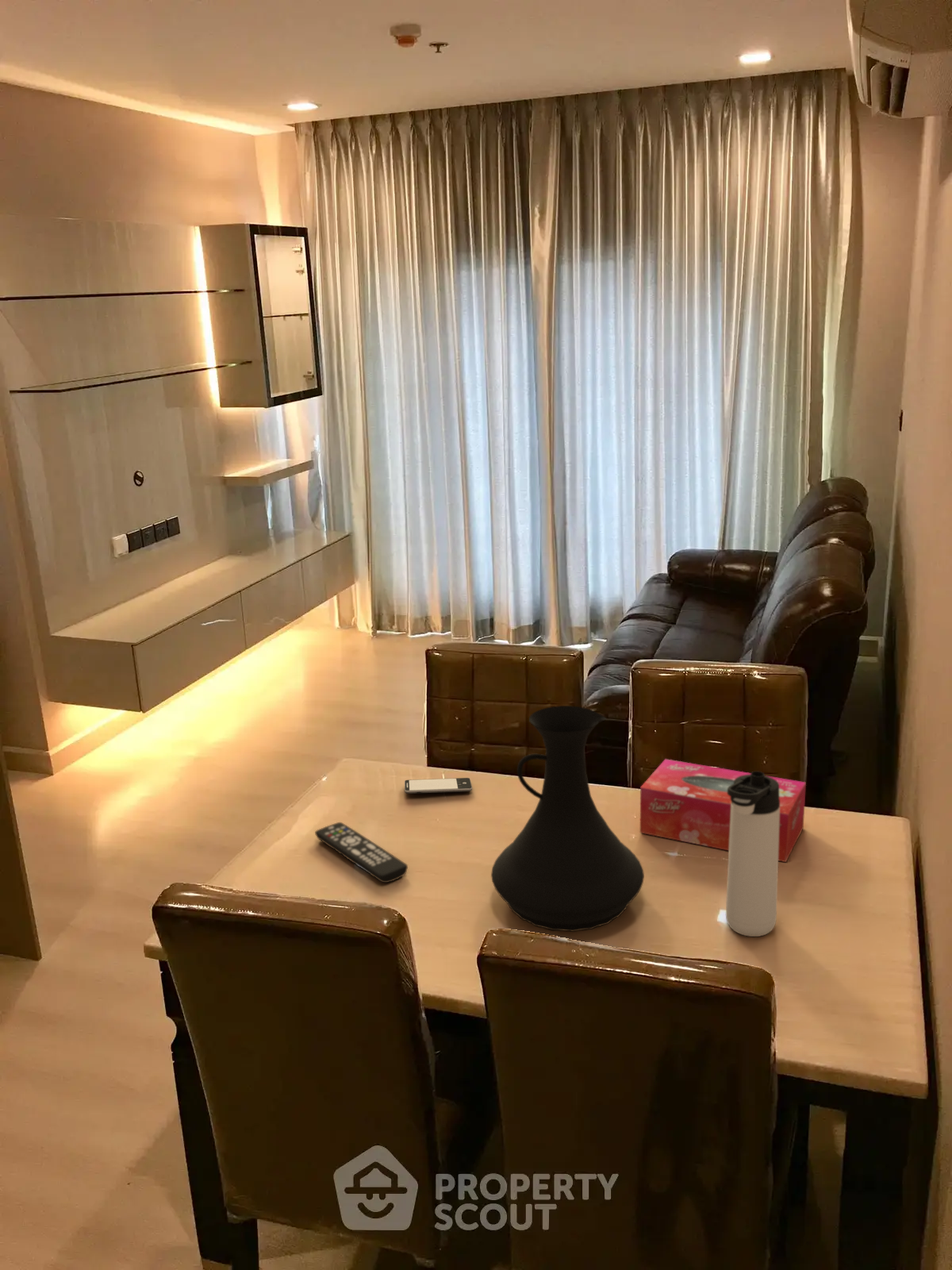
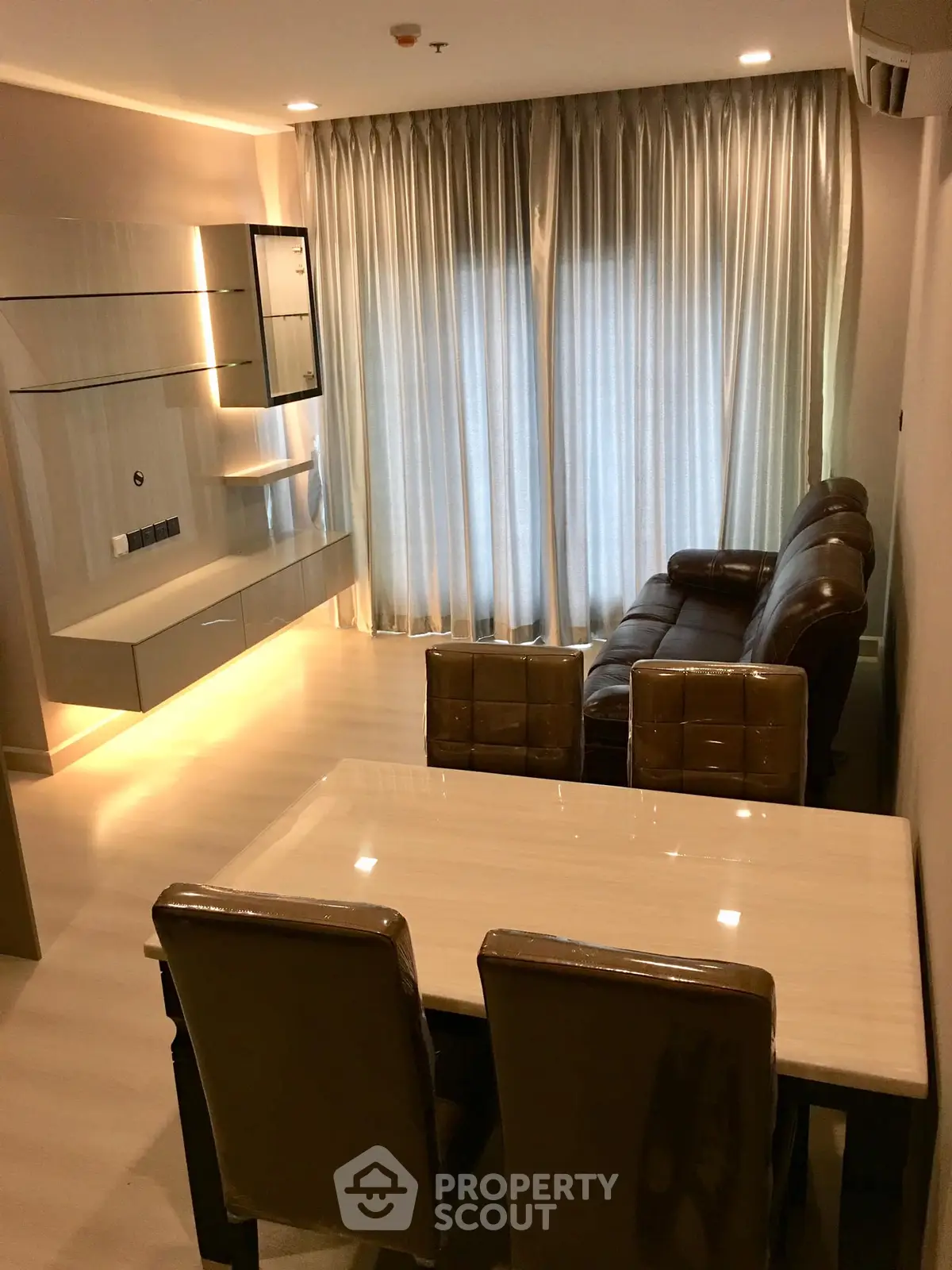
- remote control (359, 852)
- tissue box (722, 807)
- thermos bottle (749, 856)
- smartphone (438, 785)
- vase (566, 811)
